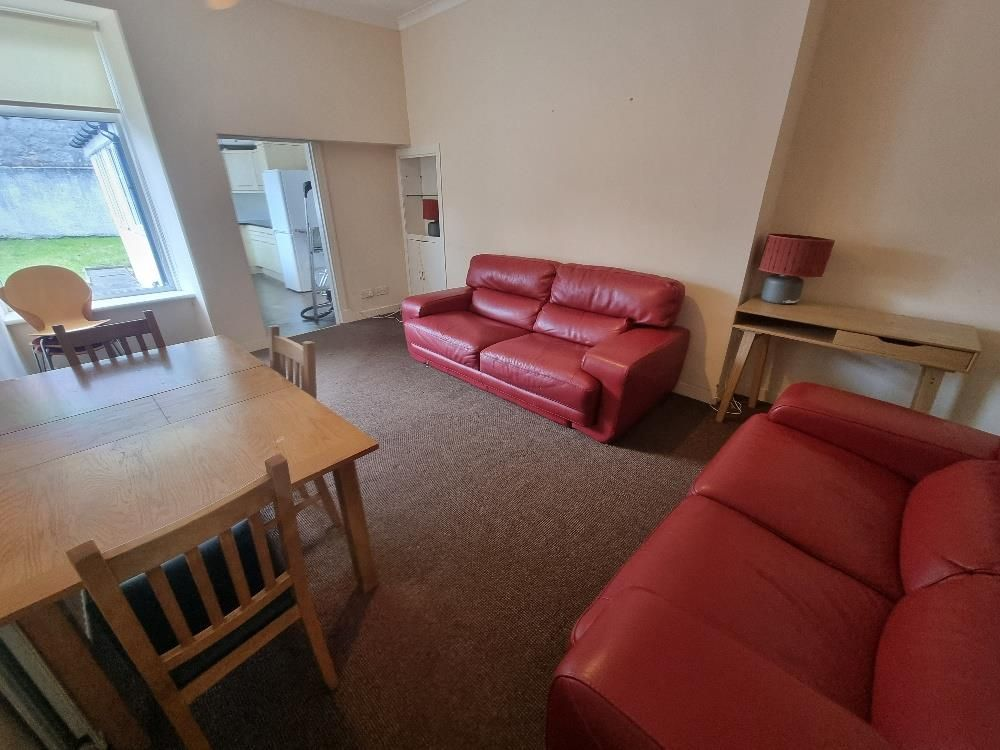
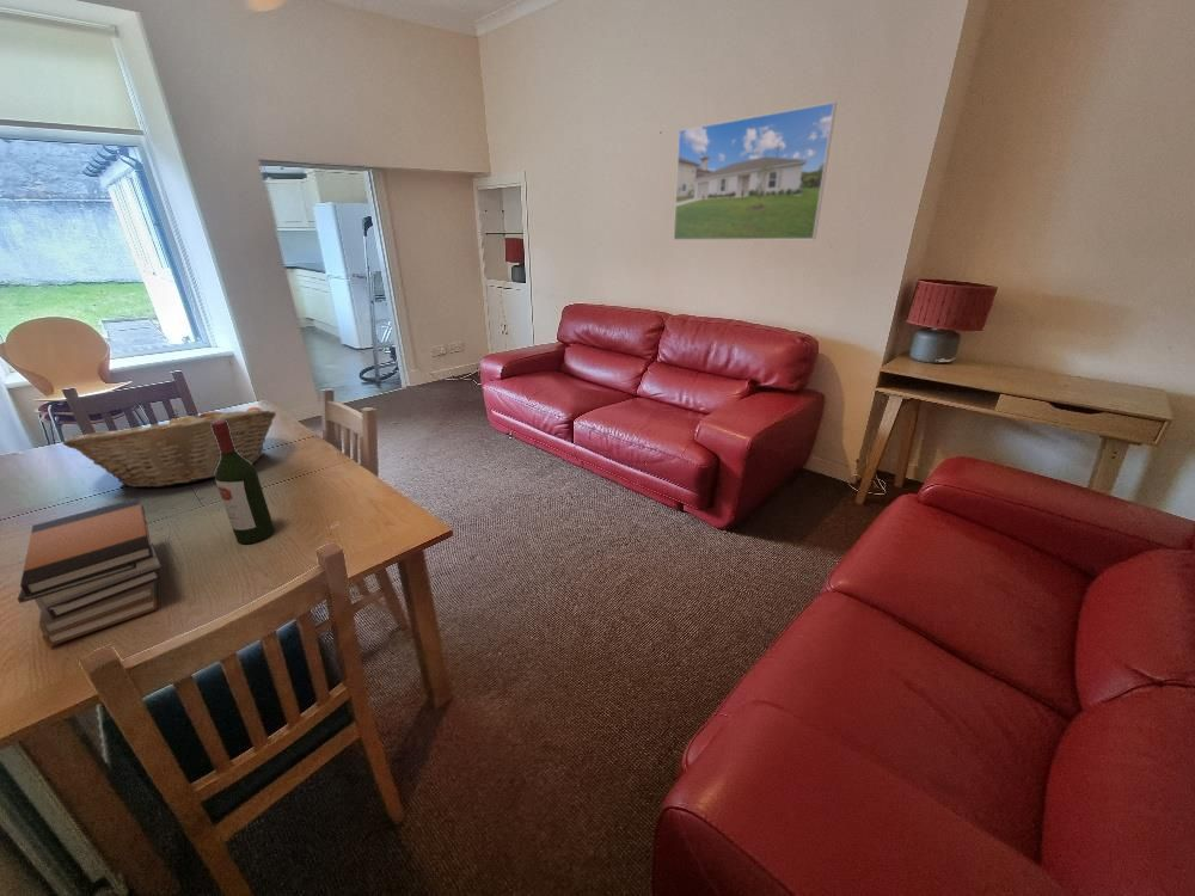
+ wine bottle (238, 480)
+ book stack (99, 564)
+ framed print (743, 180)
+ fruit basket (183, 438)
